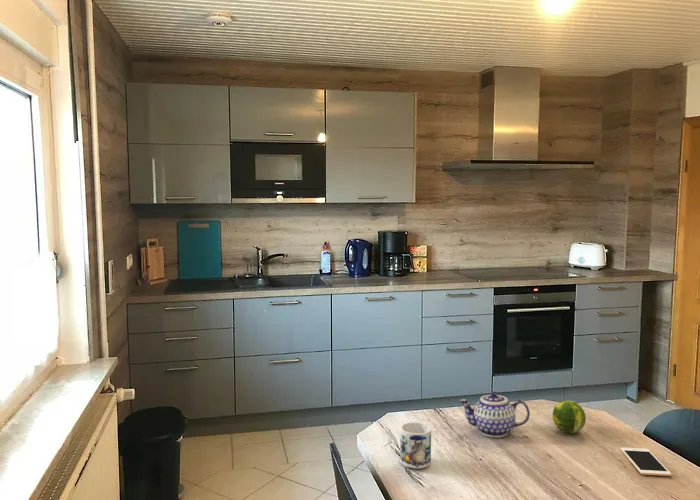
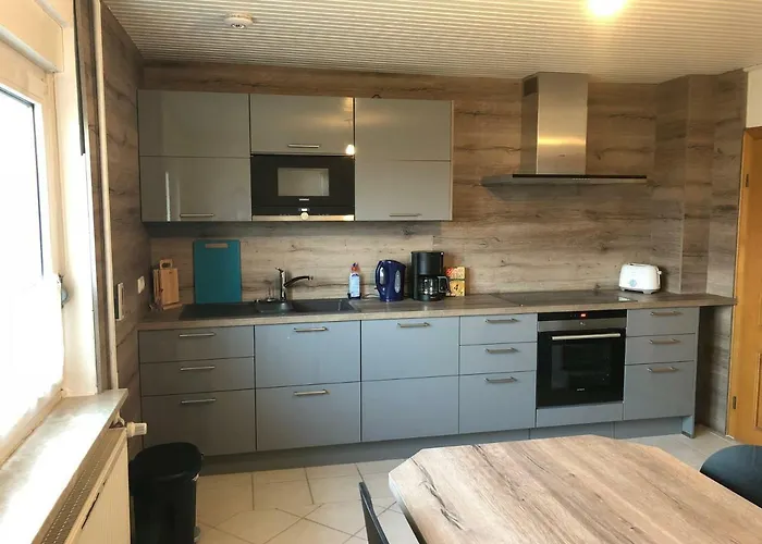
- fruit (568, 416)
- mug (414, 442)
- cell phone (644, 461)
- teapot (493, 412)
